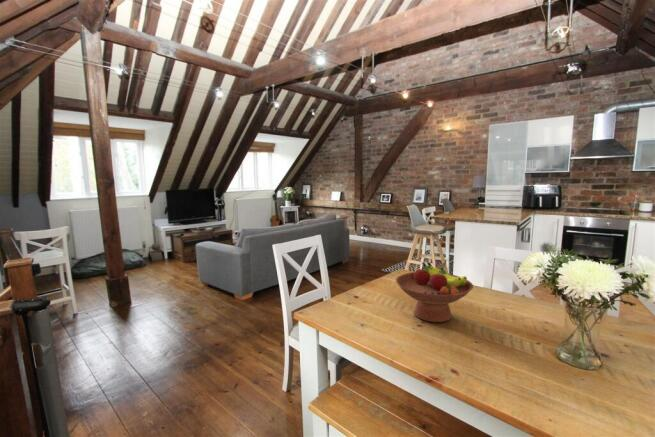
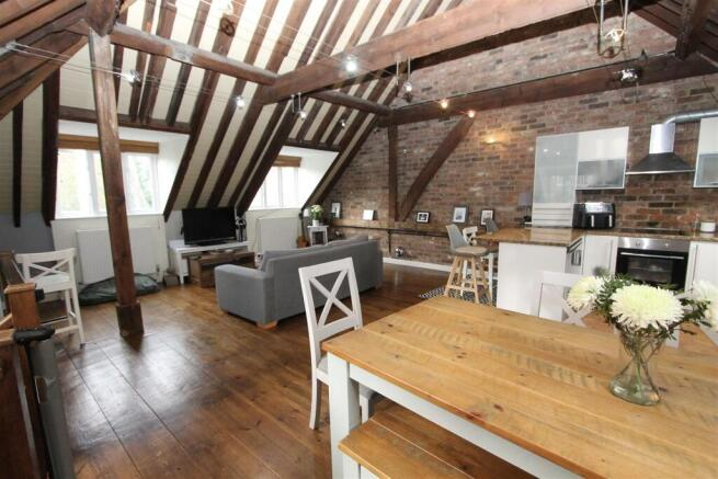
- fruit bowl (432, 292)
